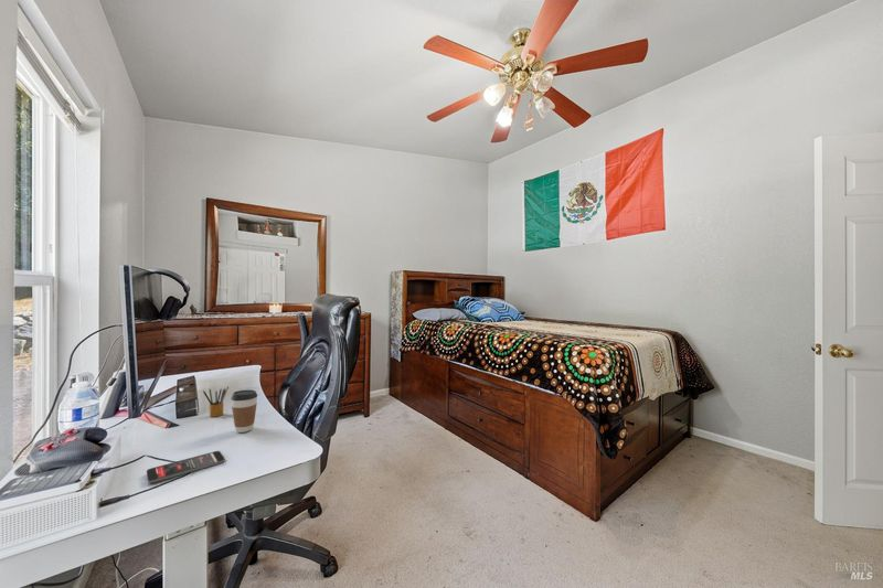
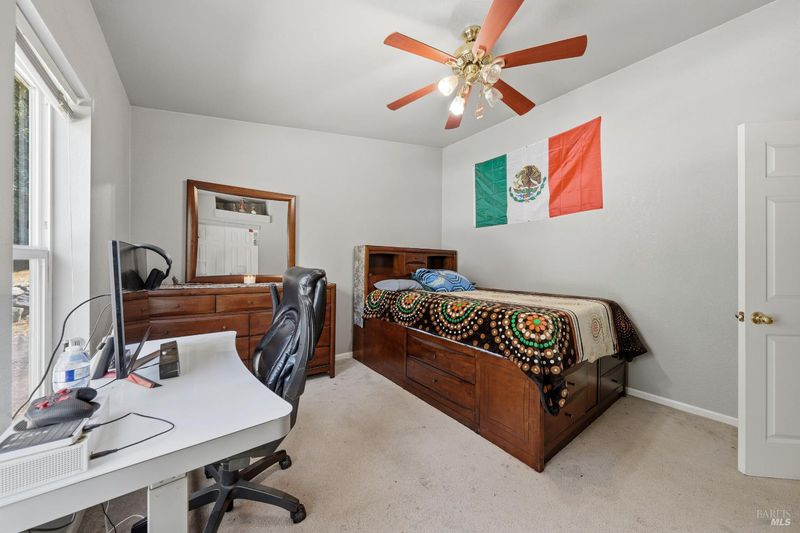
- coffee cup (244, 410)
- pencil box (215, 400)
- smartphone (187, 466)
